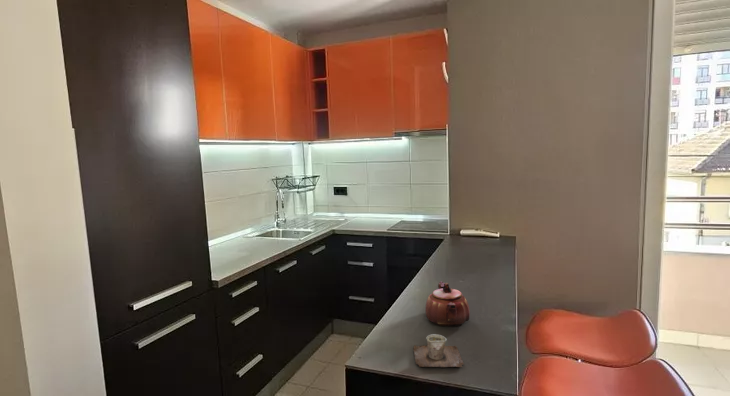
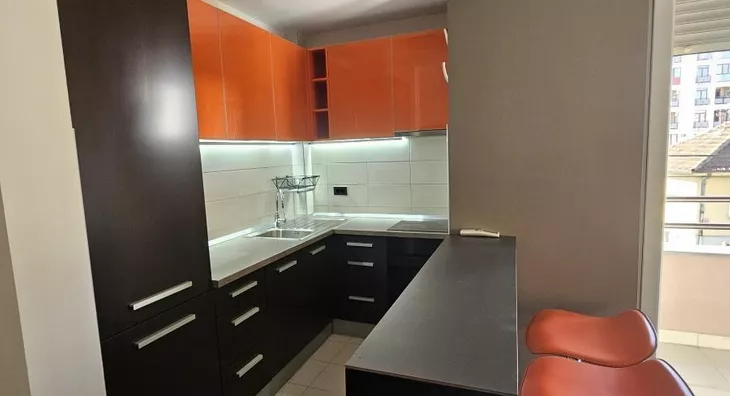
- teapot (447, 300)
- cup (437, 347)
